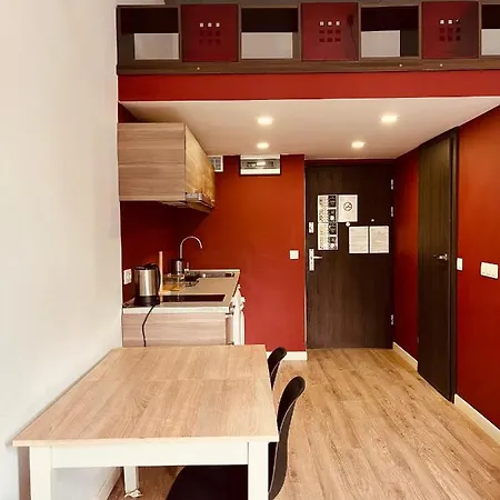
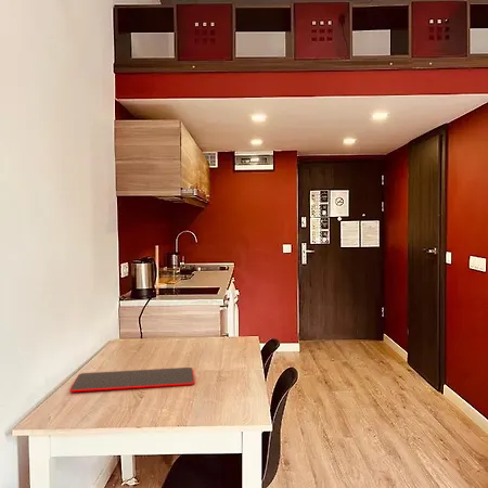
+ cutting board (134, 378)
